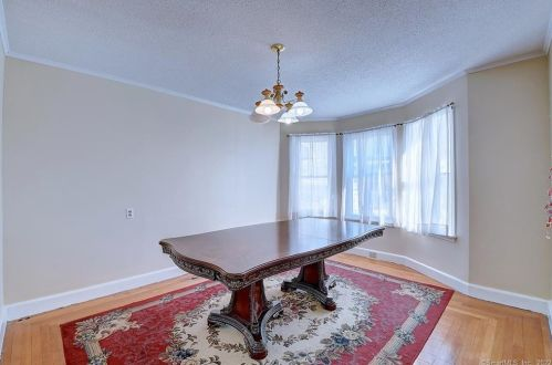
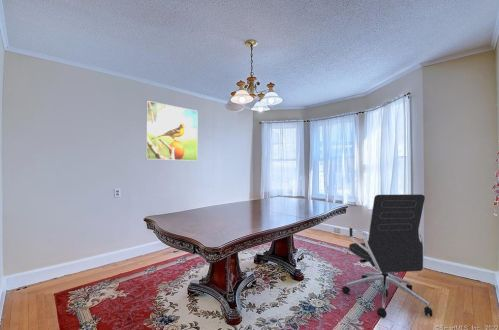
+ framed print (173, 133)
+ office chair (383, 243)
